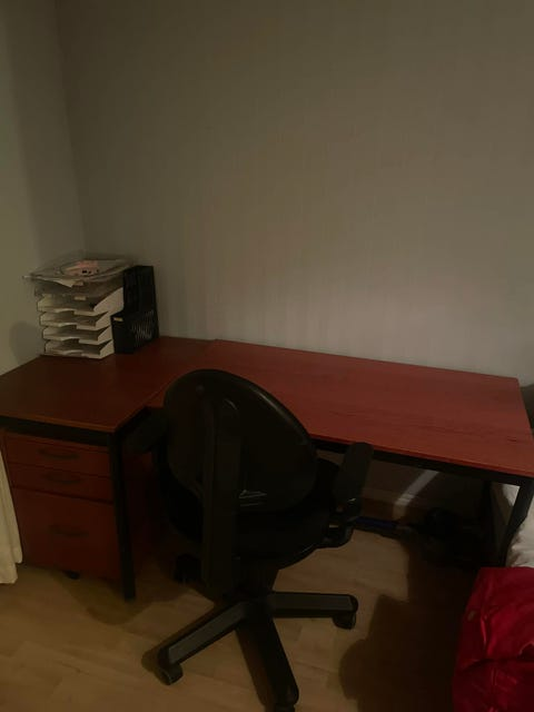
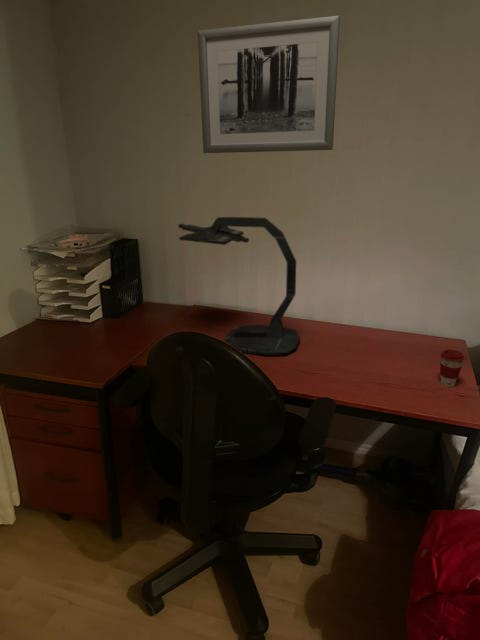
+ coffee cup (450, 368)
+ desk lamp (225, 244)
+ wall art (265, 90)
